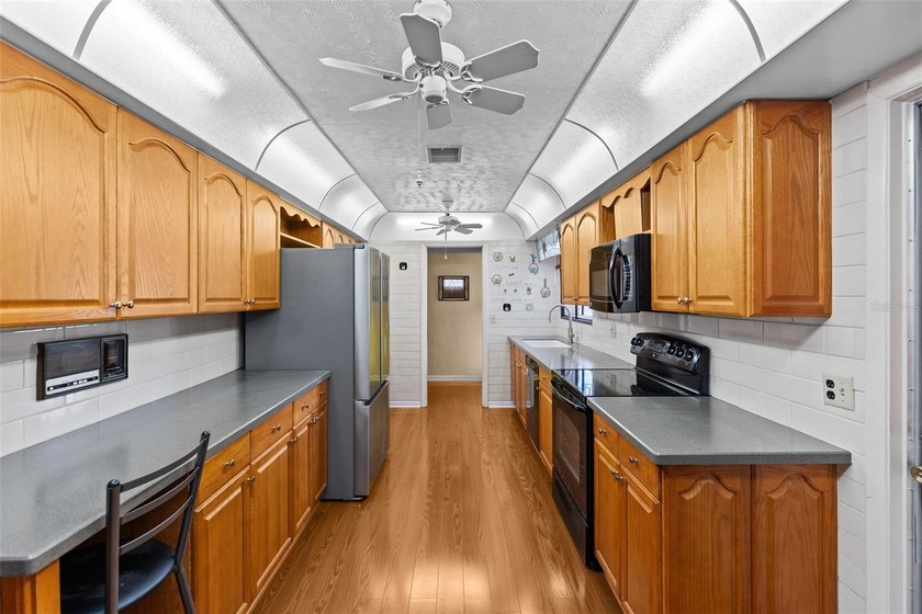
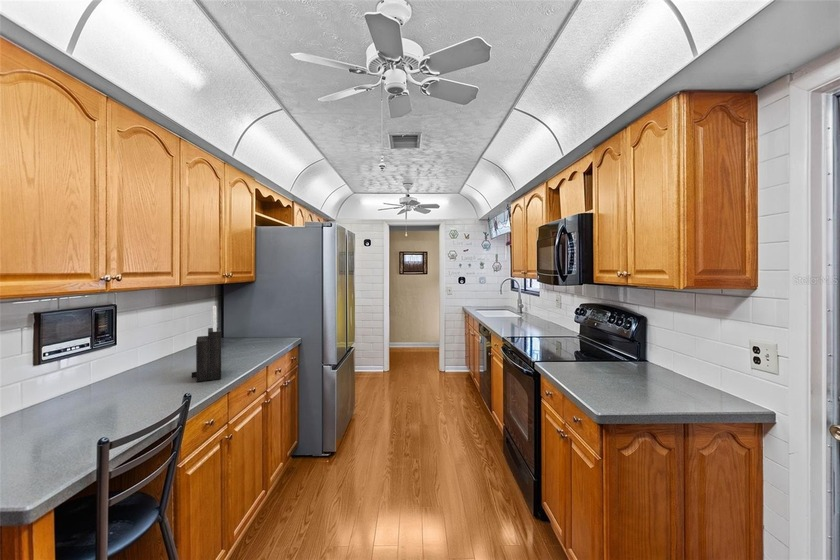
+ knife block (206, 341)
